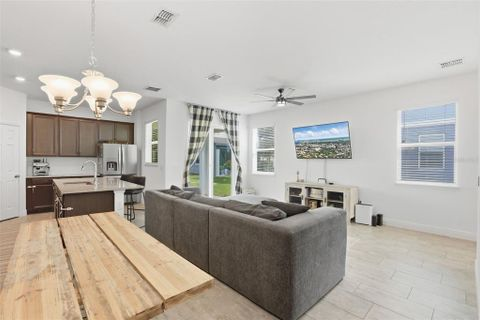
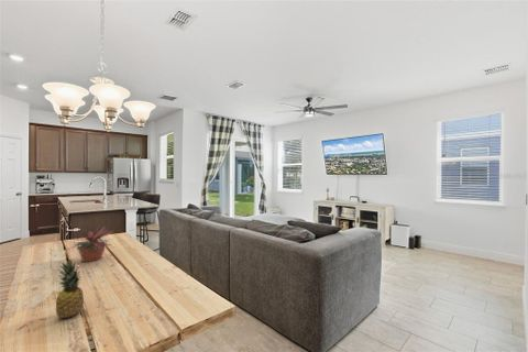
+ fruit (69, 286)
+ potted plant (92, 240)
